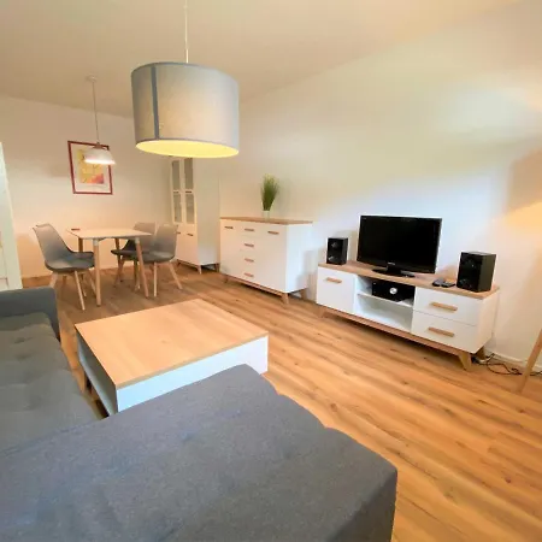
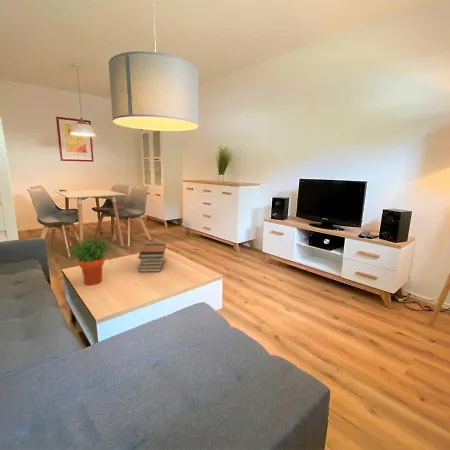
+ potted plant (91, 260)
+ book stack (153, 257)
